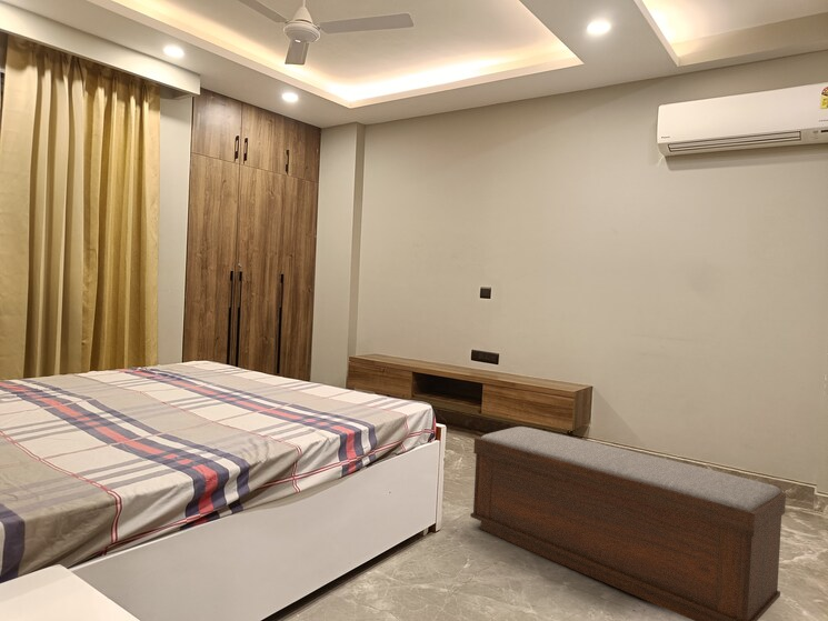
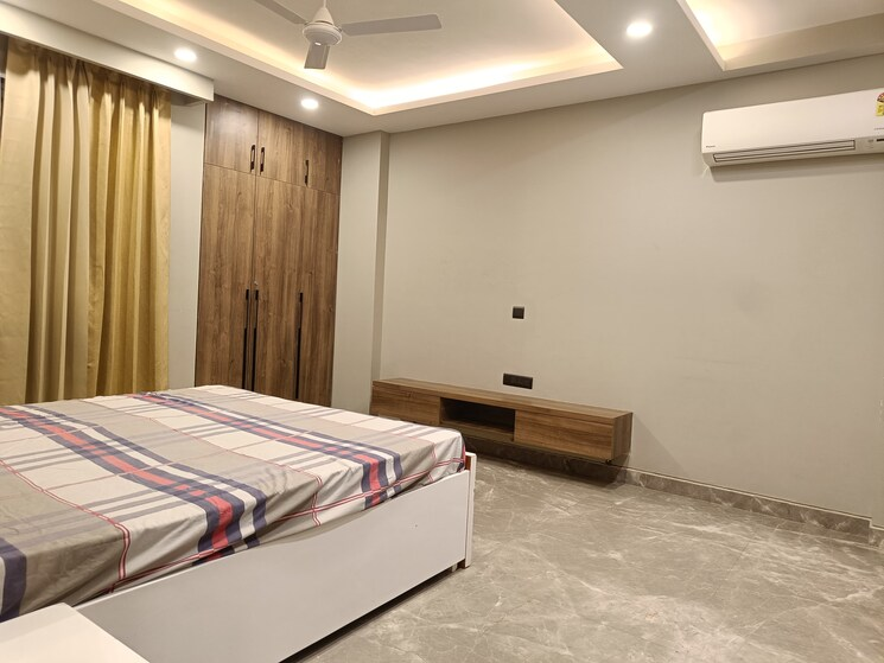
- bench (608, 508)
